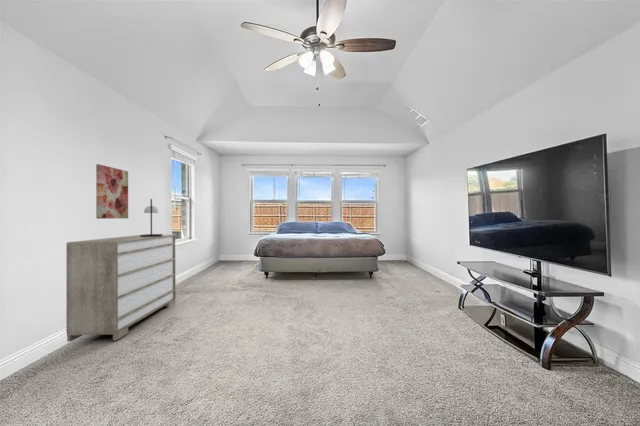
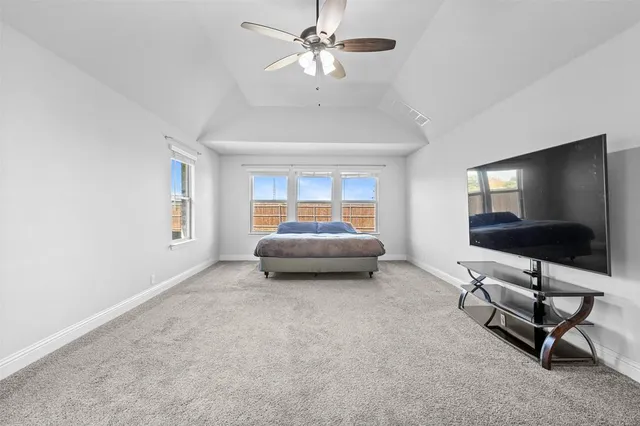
- dresser (130, 278)
- table lamp (151, 217)
- wall art (113, 193)
